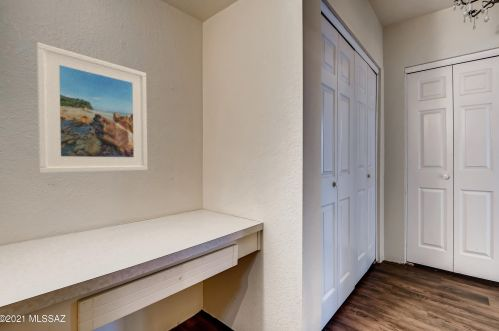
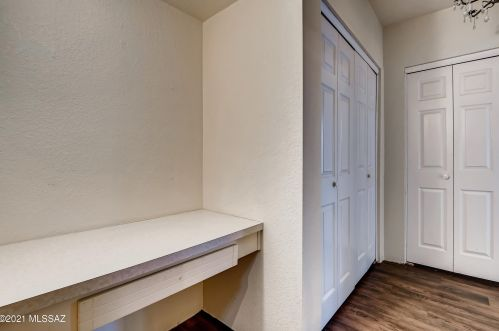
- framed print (99, 116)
